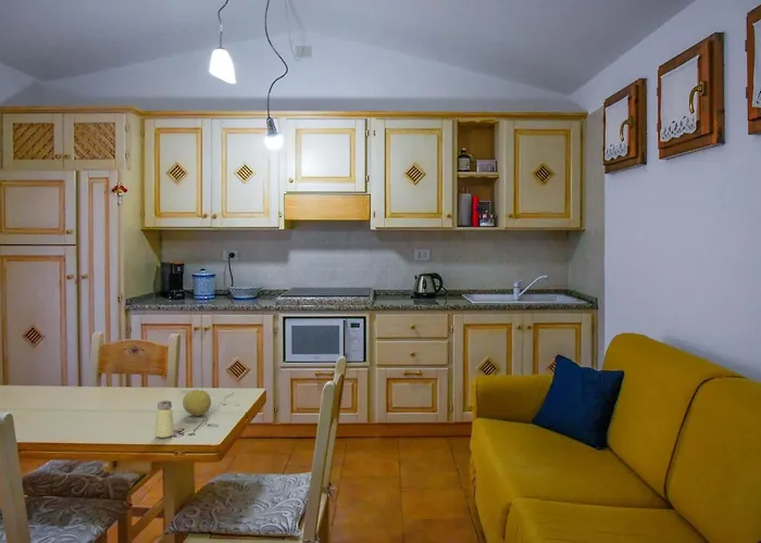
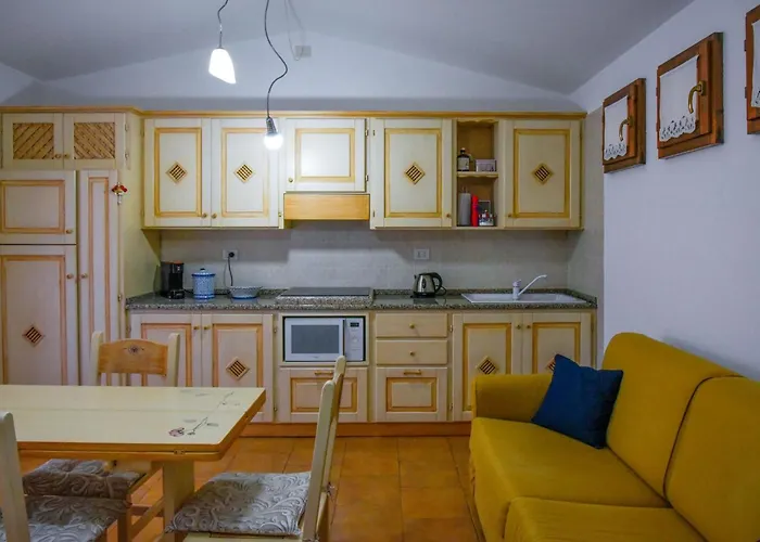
- apple (197, 402)
- saltshaker (164, 418)
